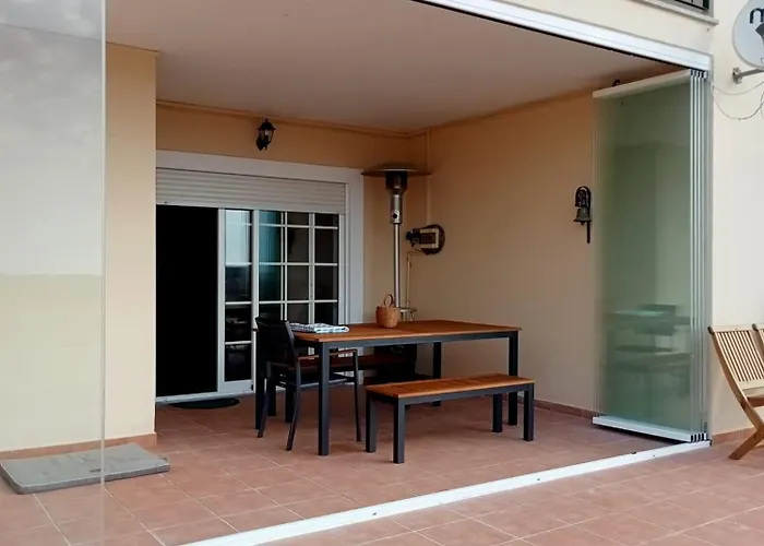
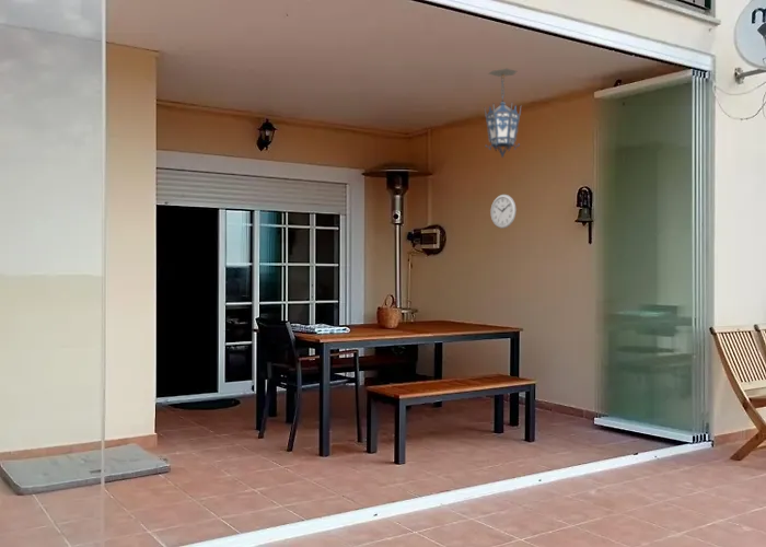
+ hanging lantern (502, 115)
+ wall clock (502, 211)
